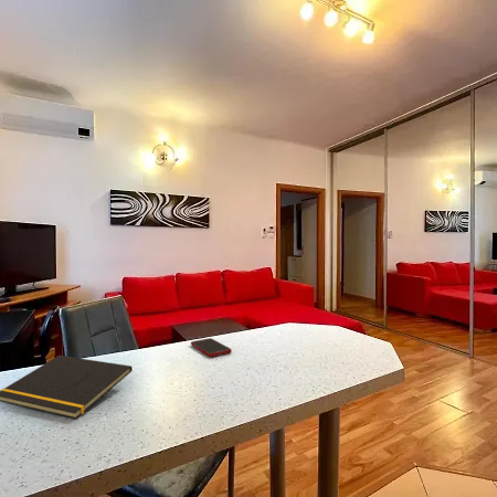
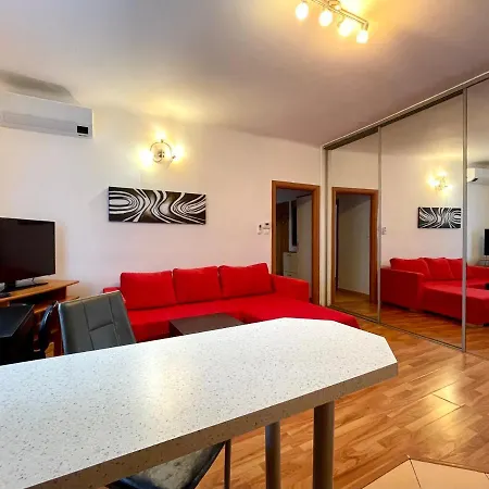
- notepad (66, 382)
- cell phone (210, 347)
